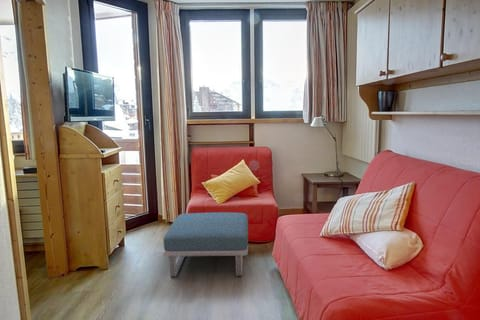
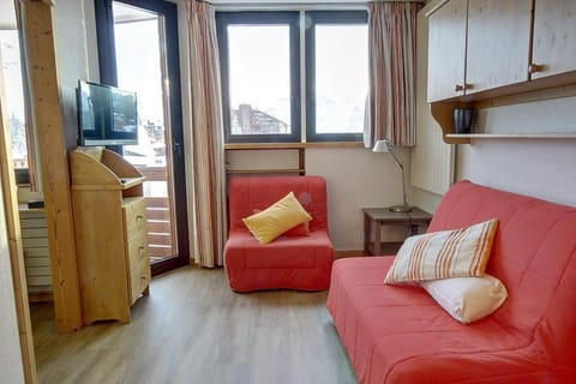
- footstool (209, 239)
